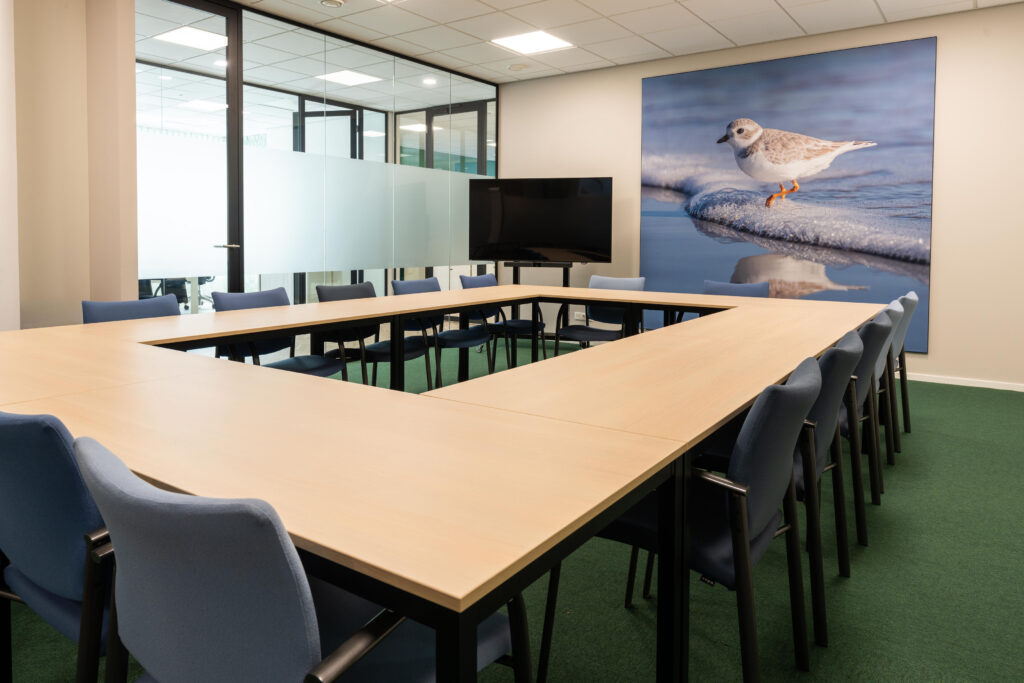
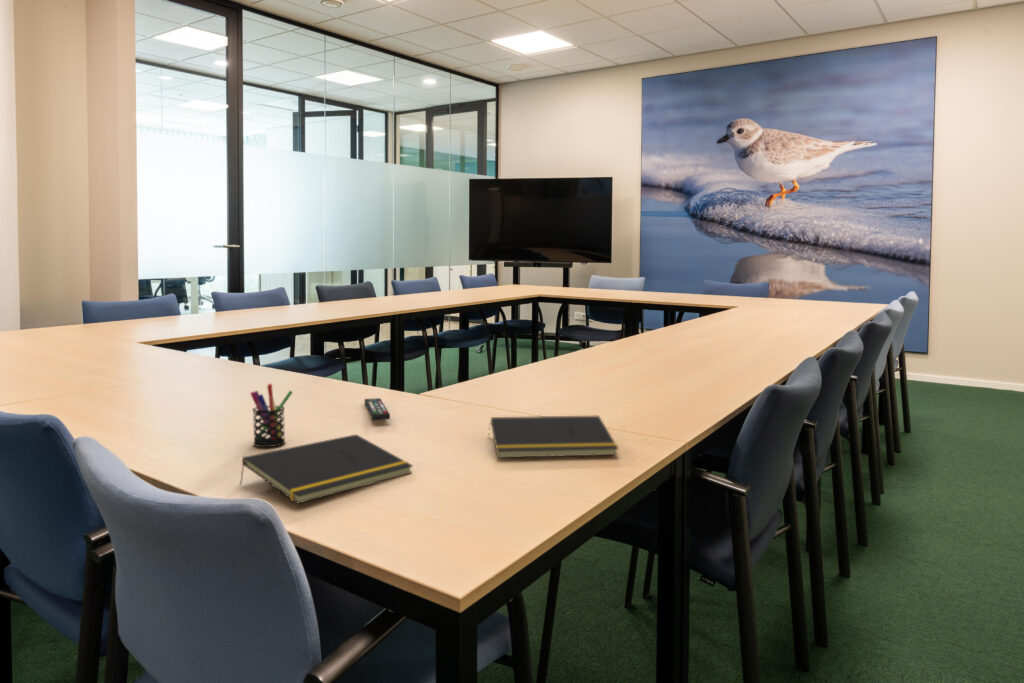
+ notepad (330, 464)
+ remote control (376, 408)
+ notepad (551, 435)
+ pen holder (272, 412)
